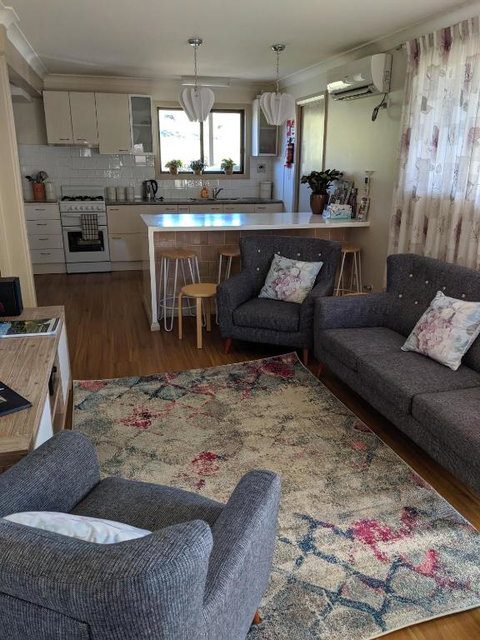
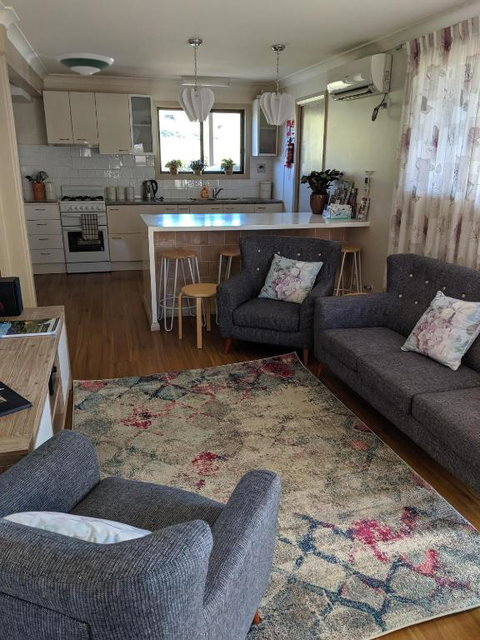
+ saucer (85, 66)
